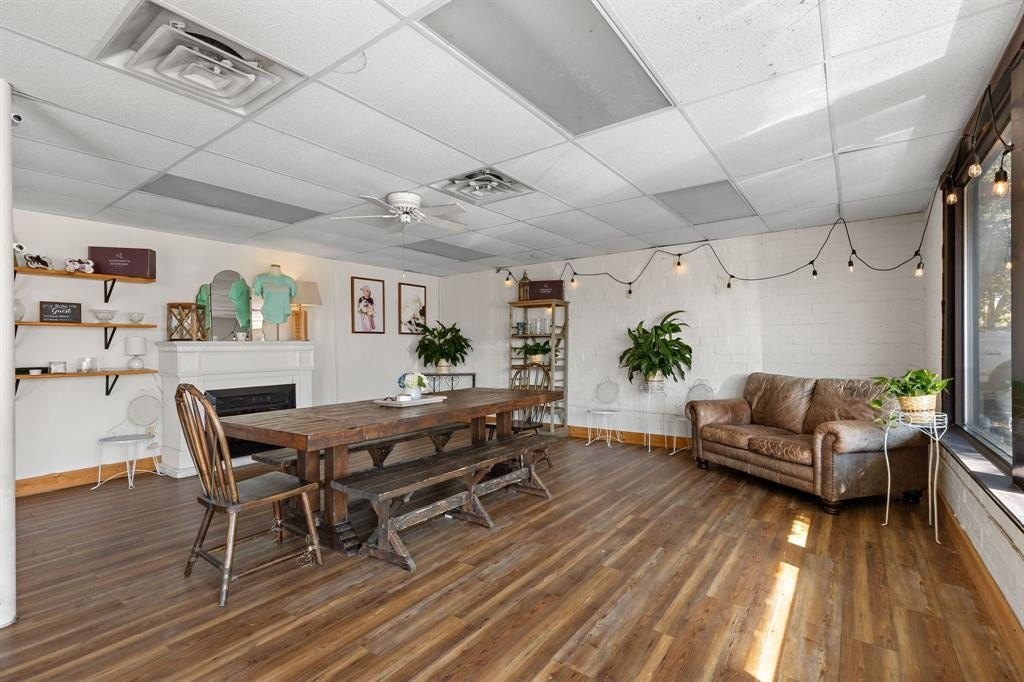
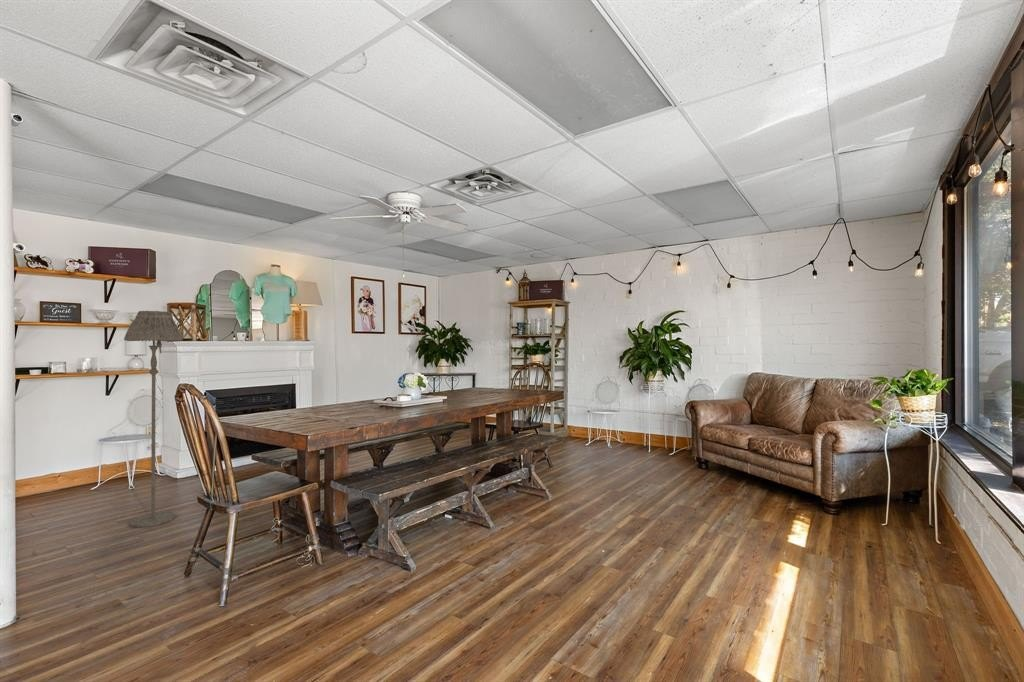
+ floor lamp (153, 415)
